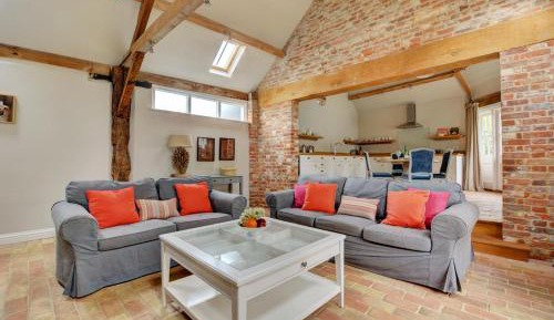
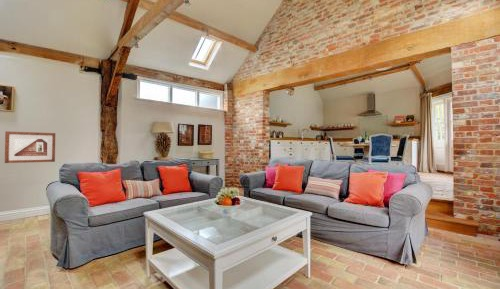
+ picture frame (31, 147)
